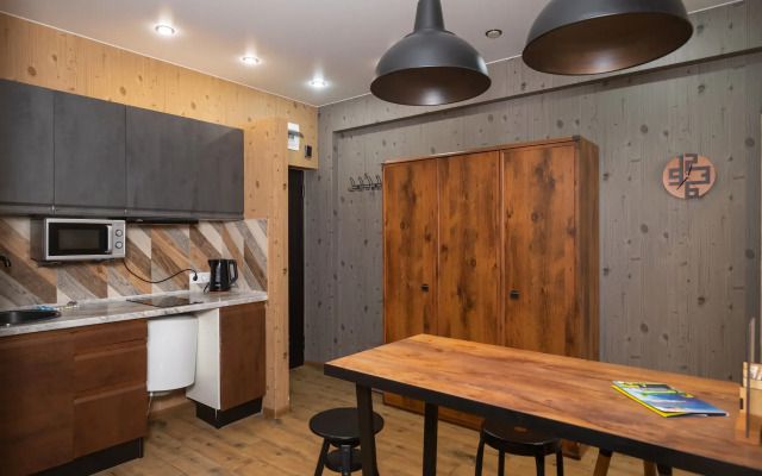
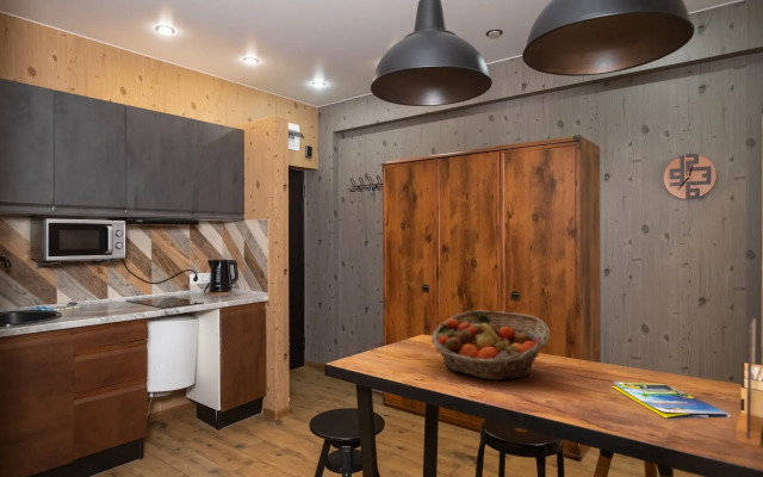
+ fruit basket (488, 342)
